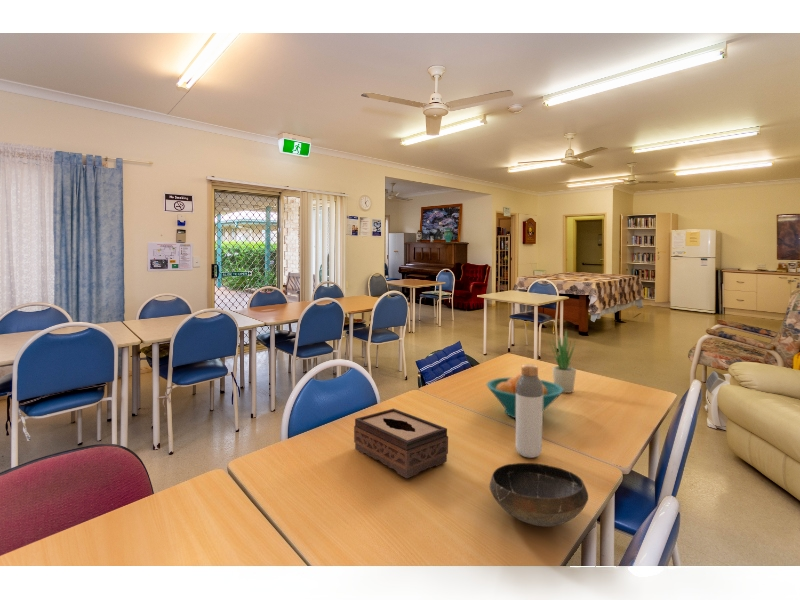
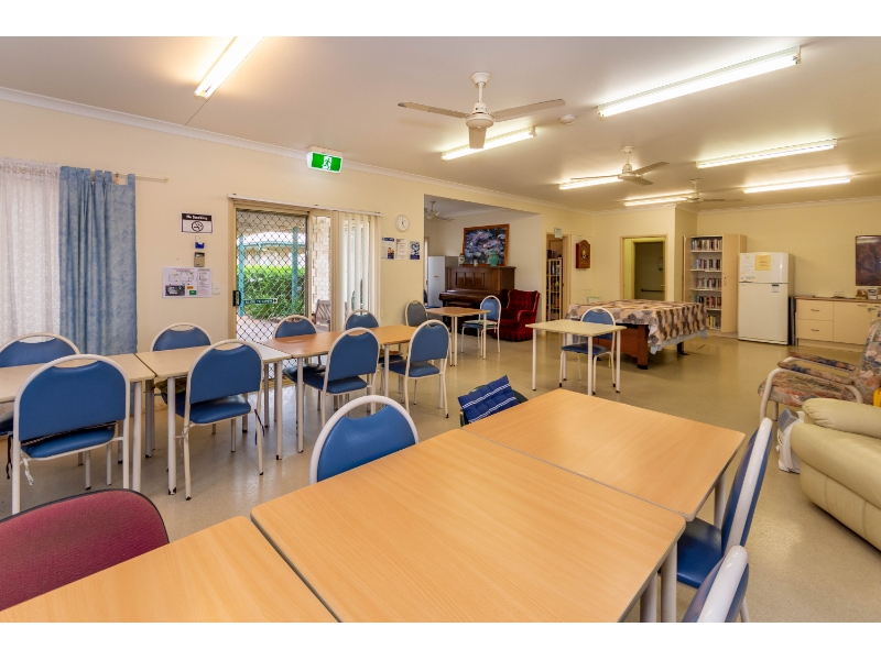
- potted plant (562, 359)
- fruit bowl (515, 393)
- bowl (536, 496)
- tissue box (399, 439)
- bottle (529, 410)
